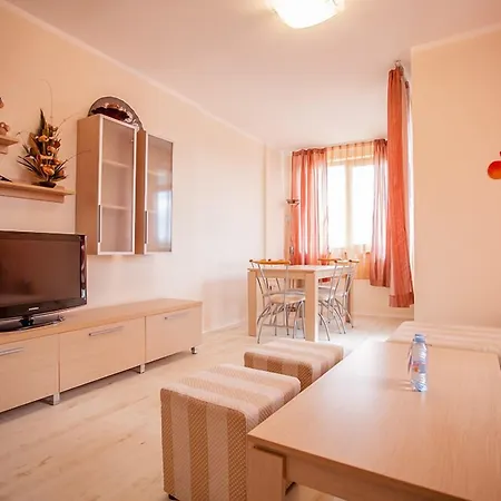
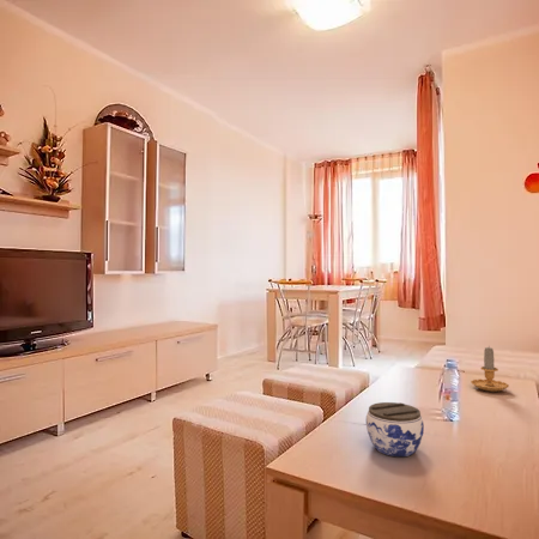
+ jar (394, 428)
+ candle (489, 365)
